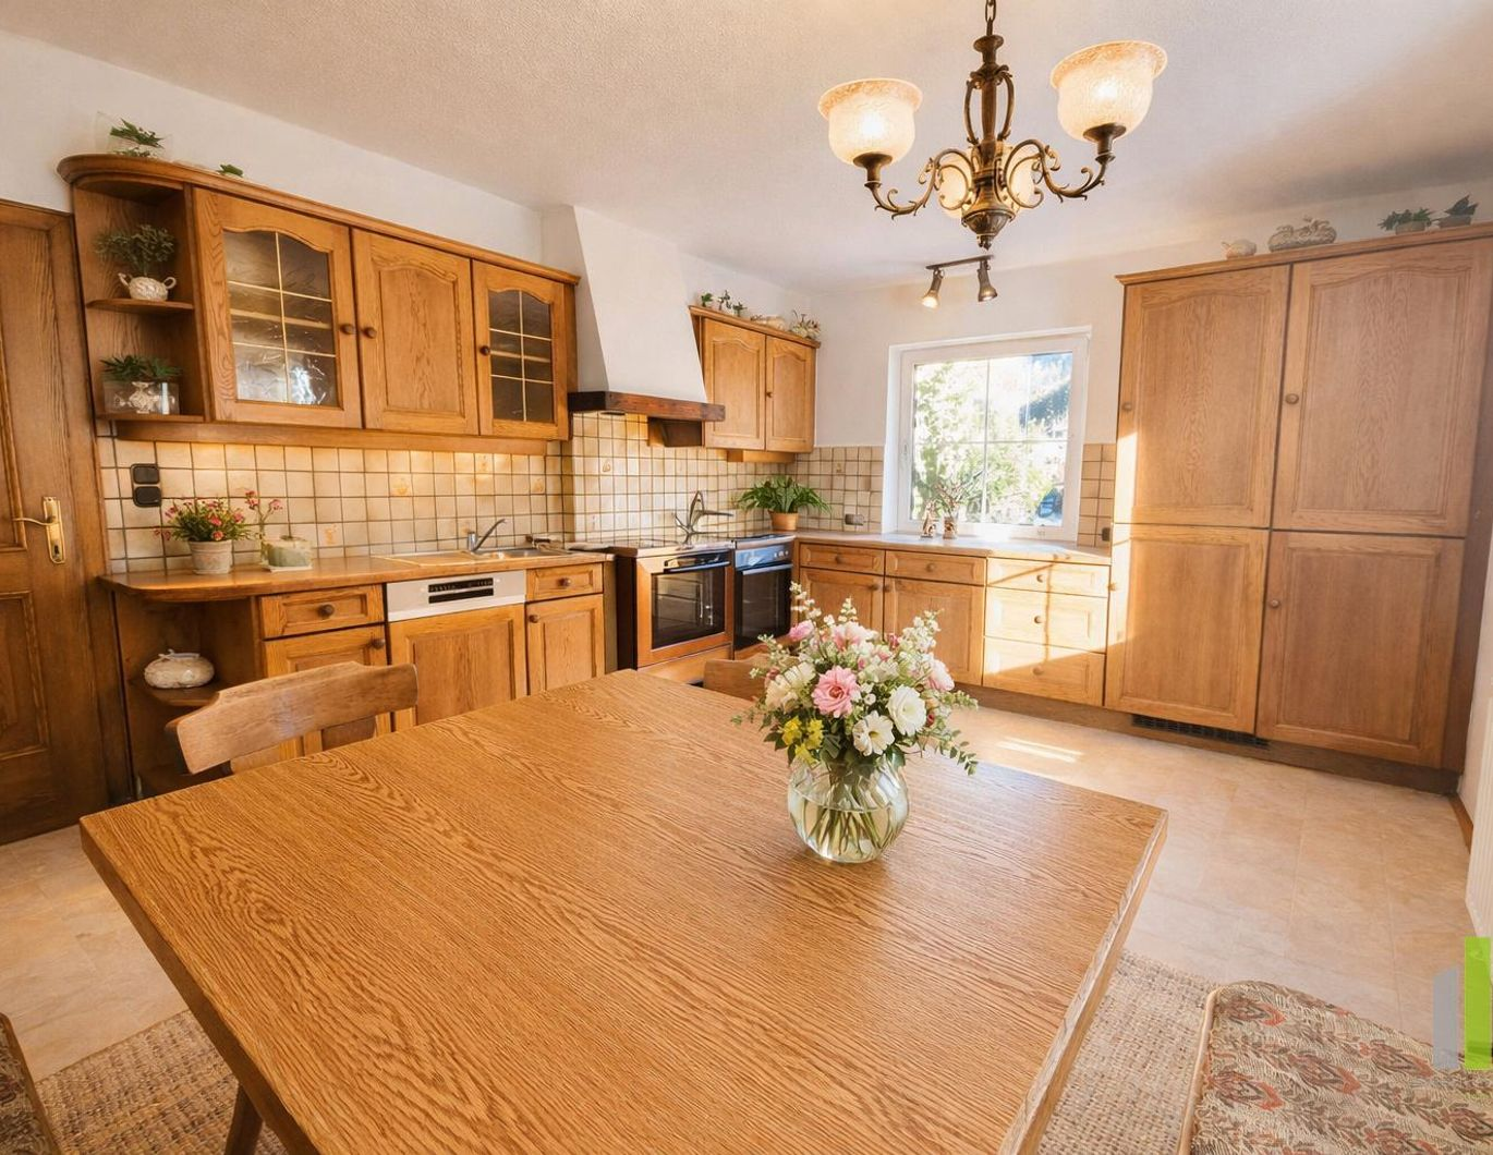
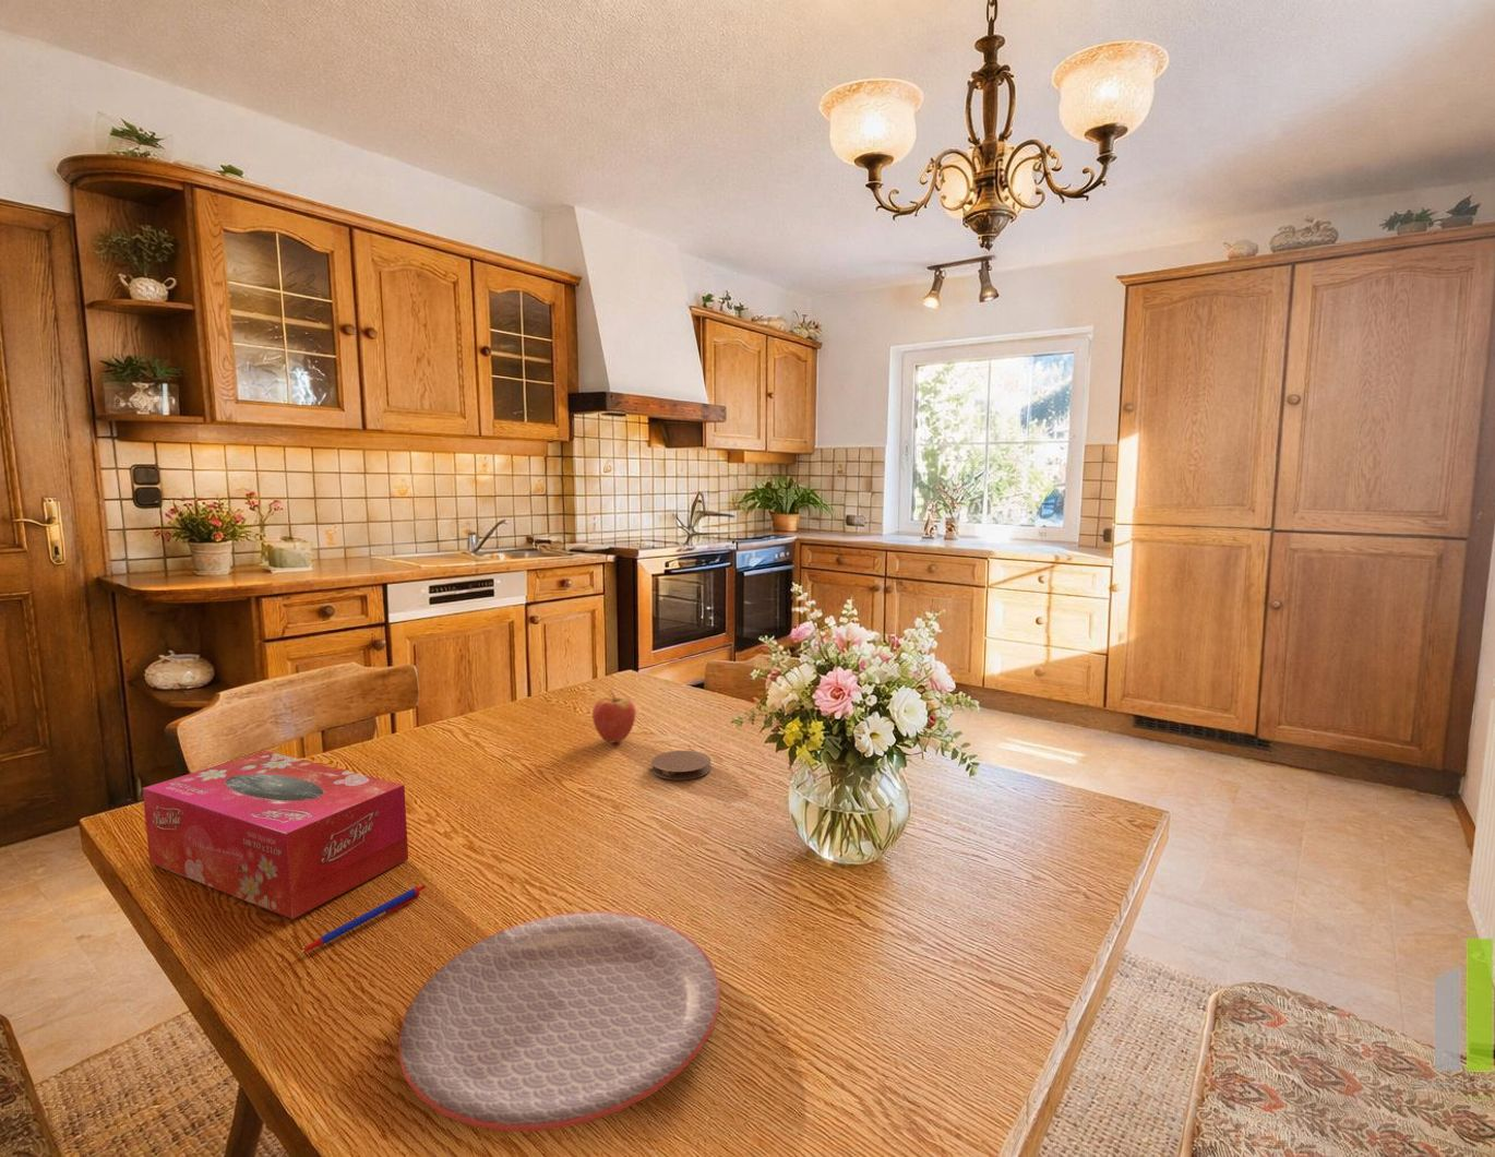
+ coaster (681, 764)
+ plate (568, 1008)
+ pen (366, 915)
+ tissue box (277, 823)
+ fruit (613, 714)
